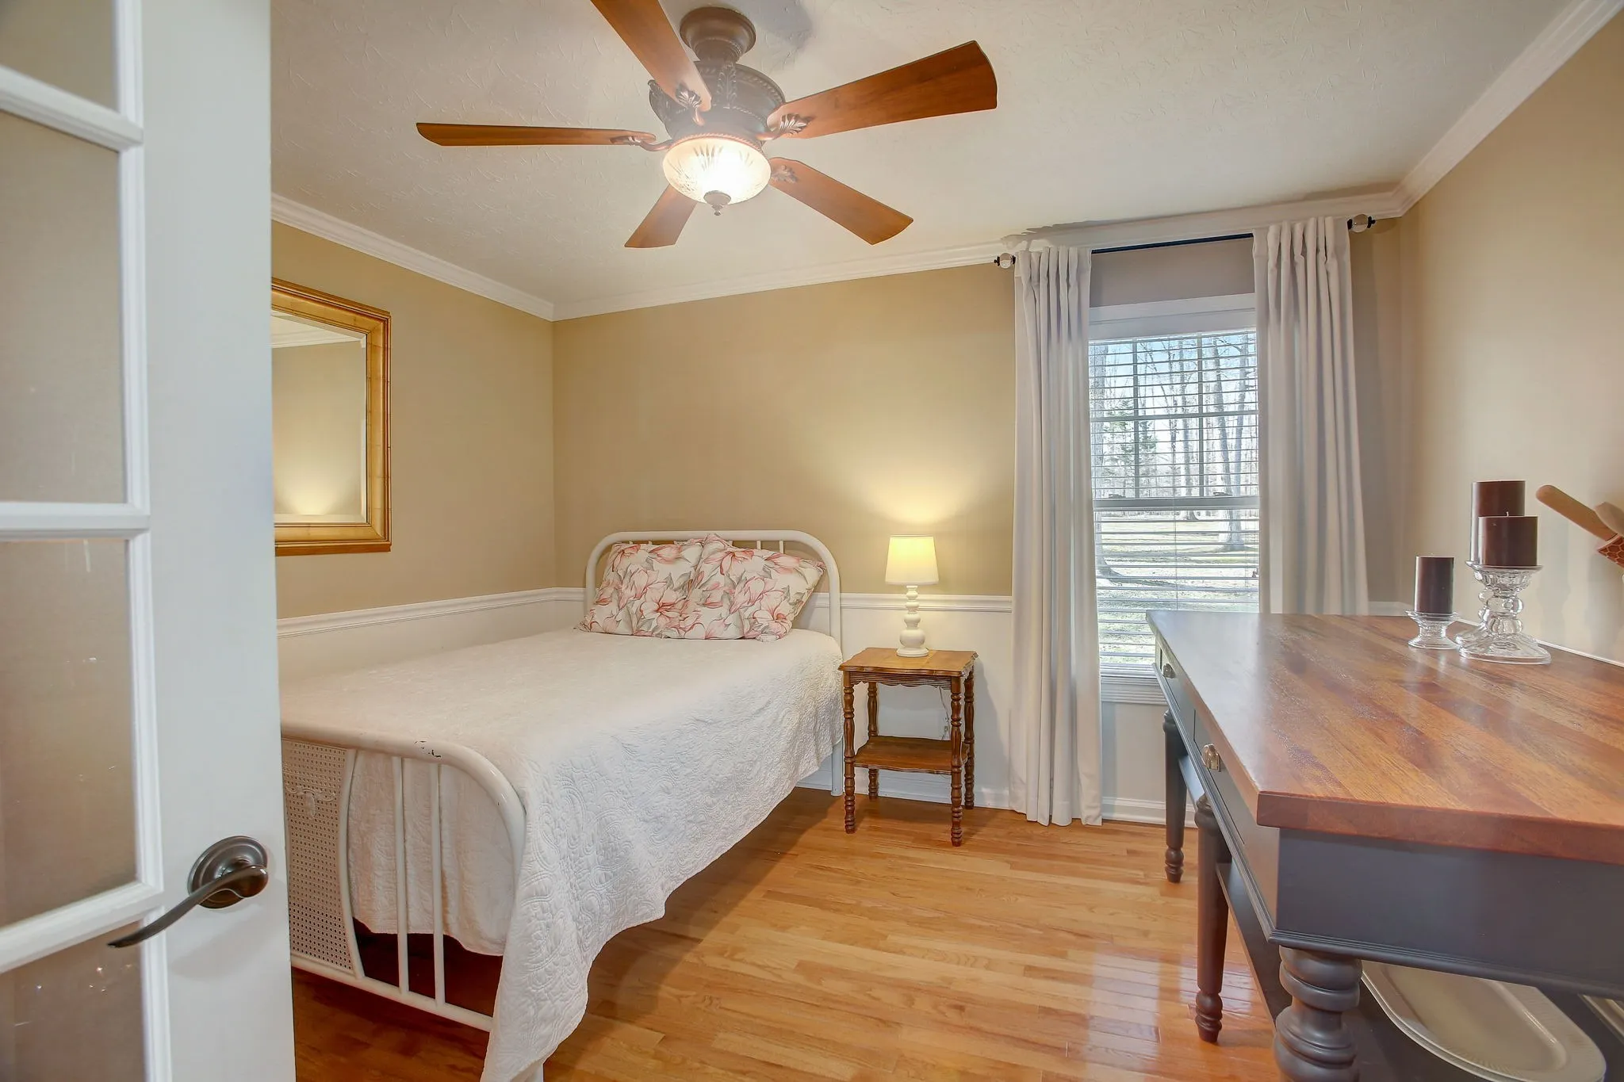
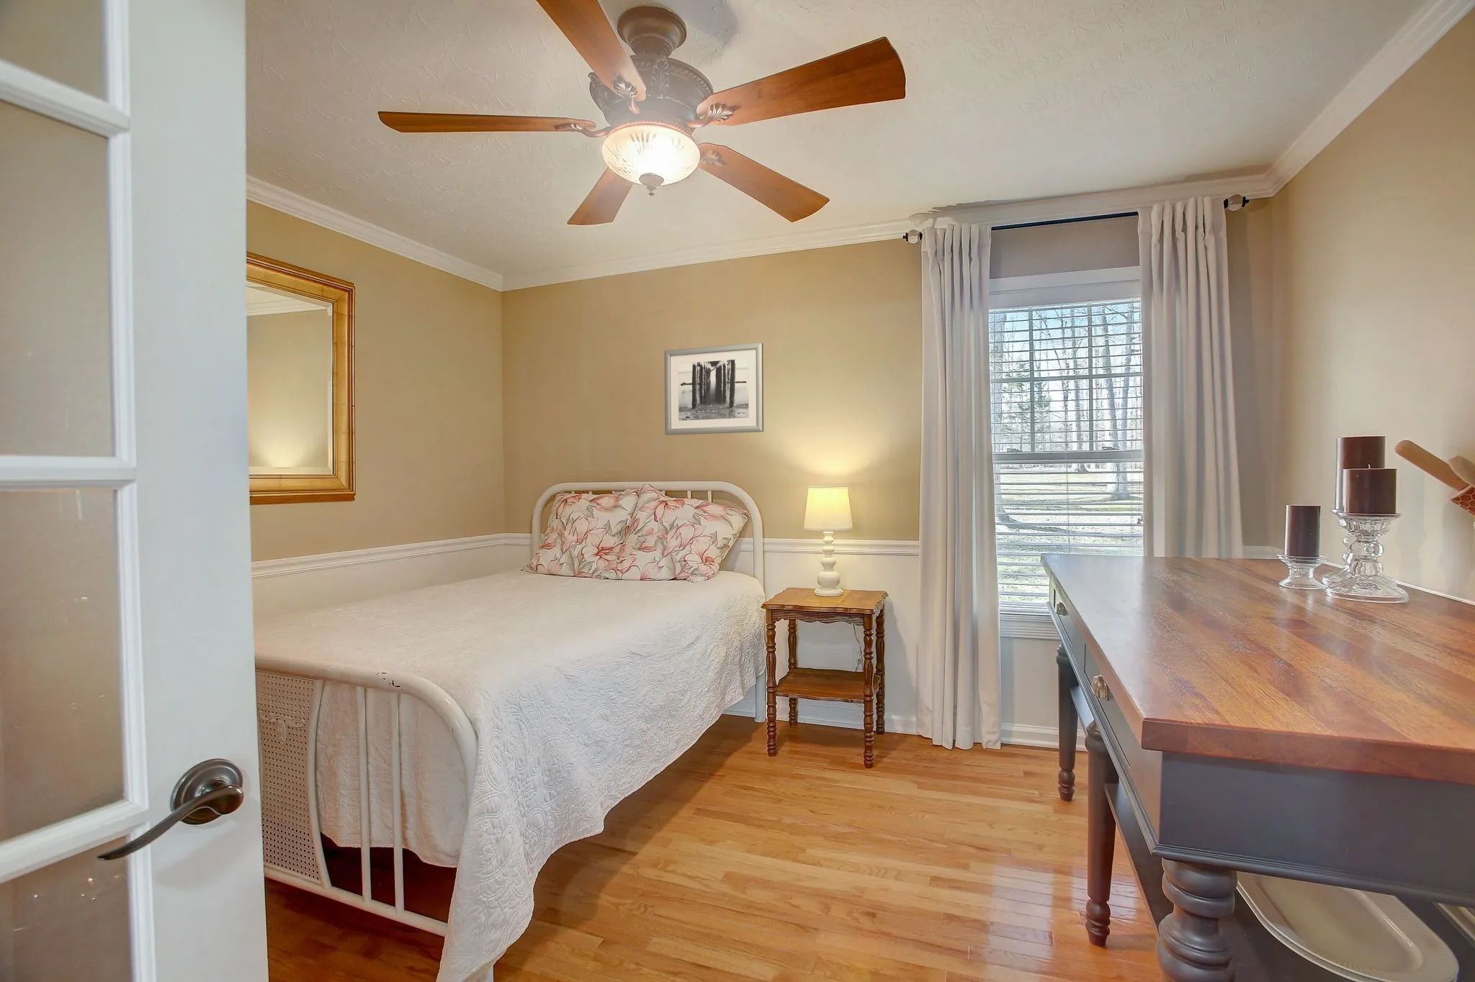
+ wall art (713, 390)
